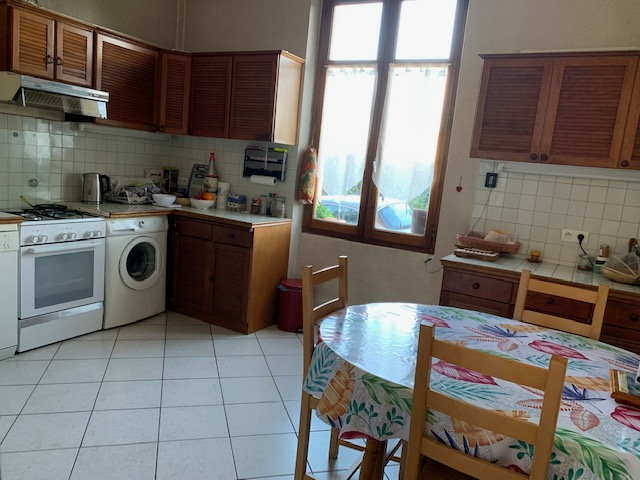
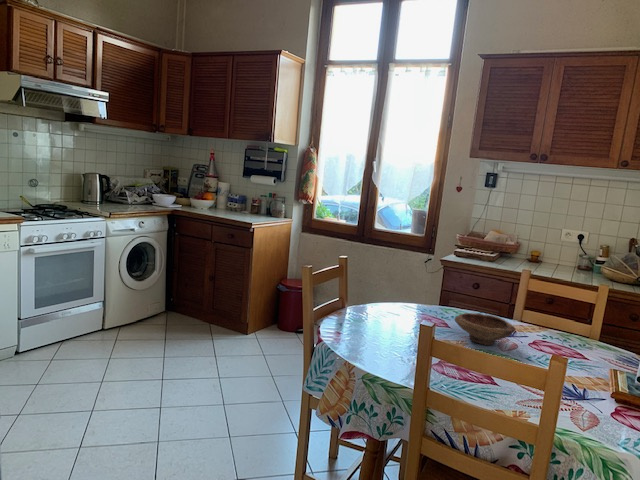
+ bowl (483, 330)
